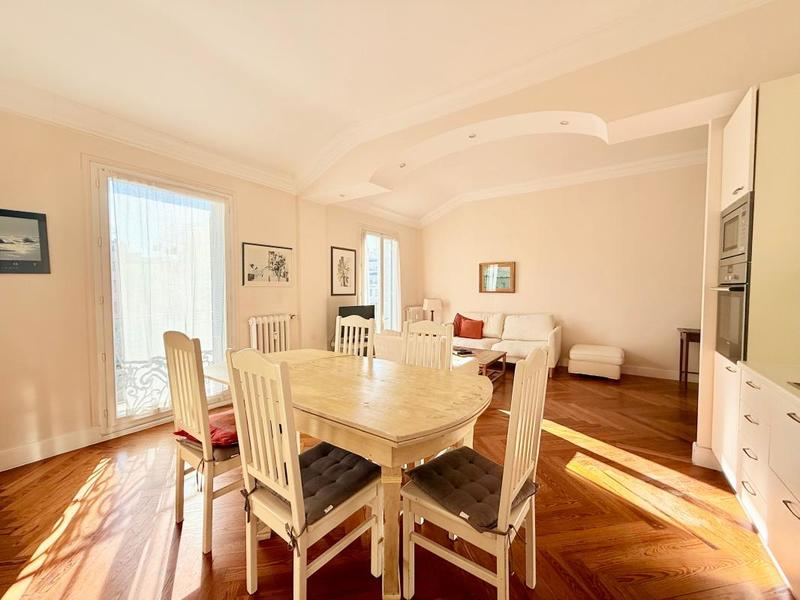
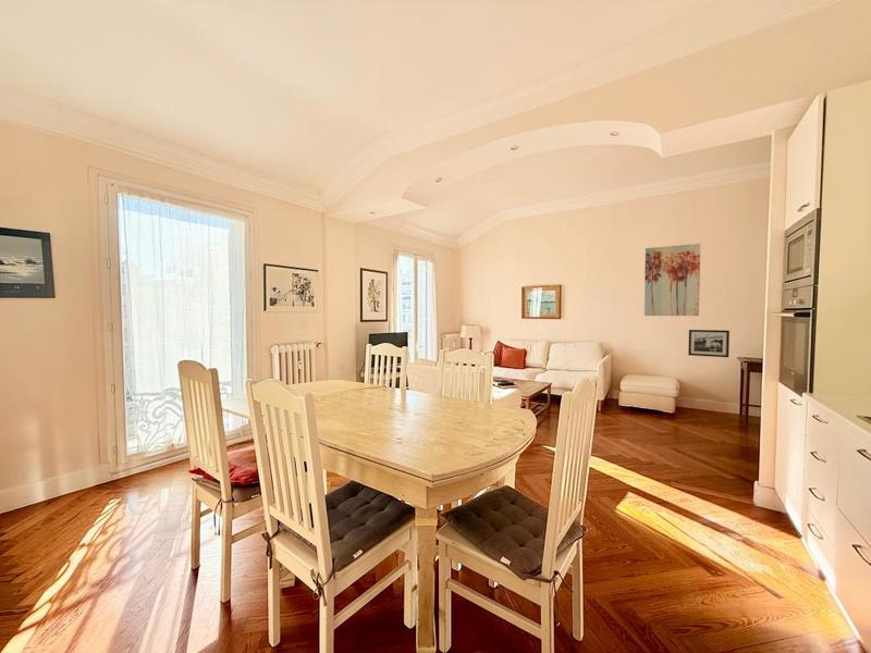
+ picture frame (708, 343)
+ wall art (671, 281)
